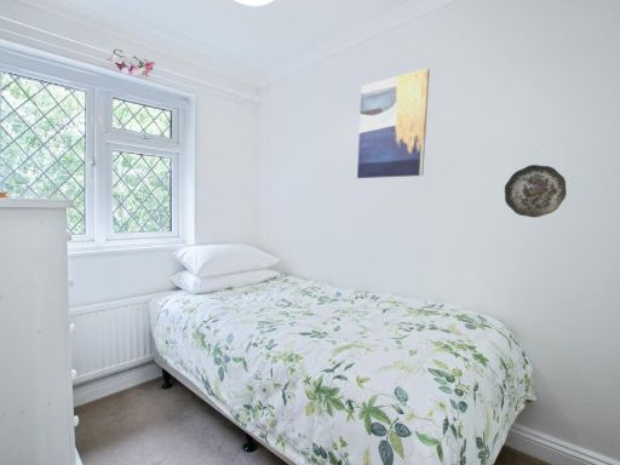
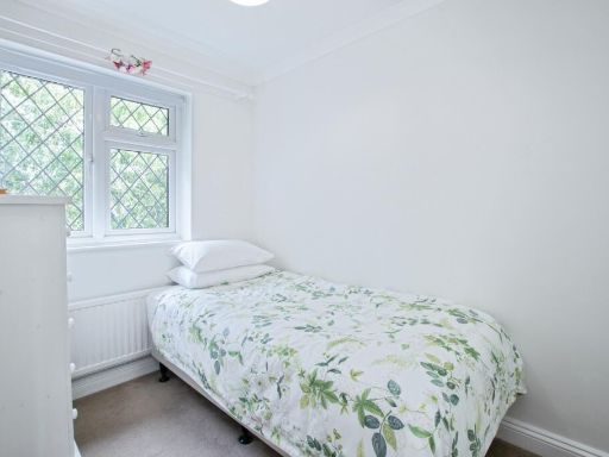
- decorative plate (534, 191)
- wall art (390, 127)
